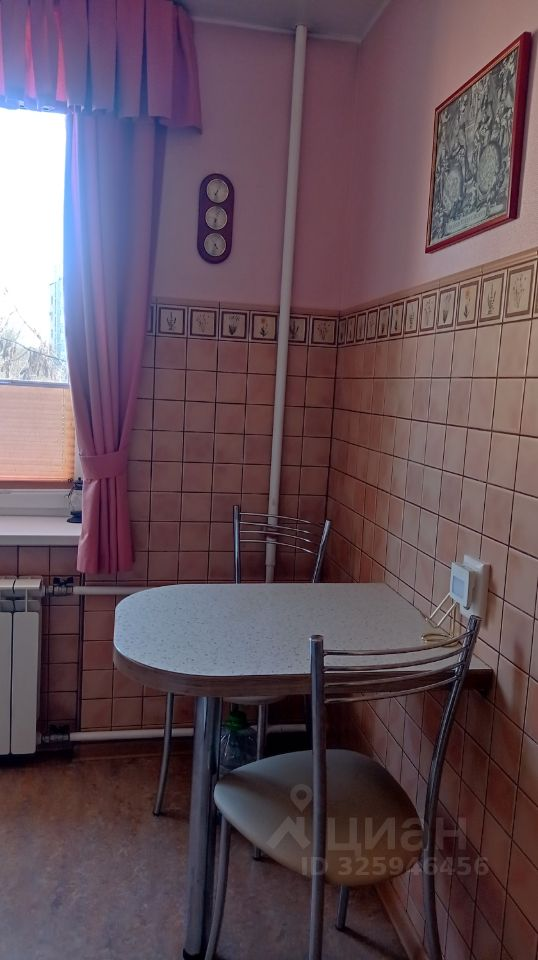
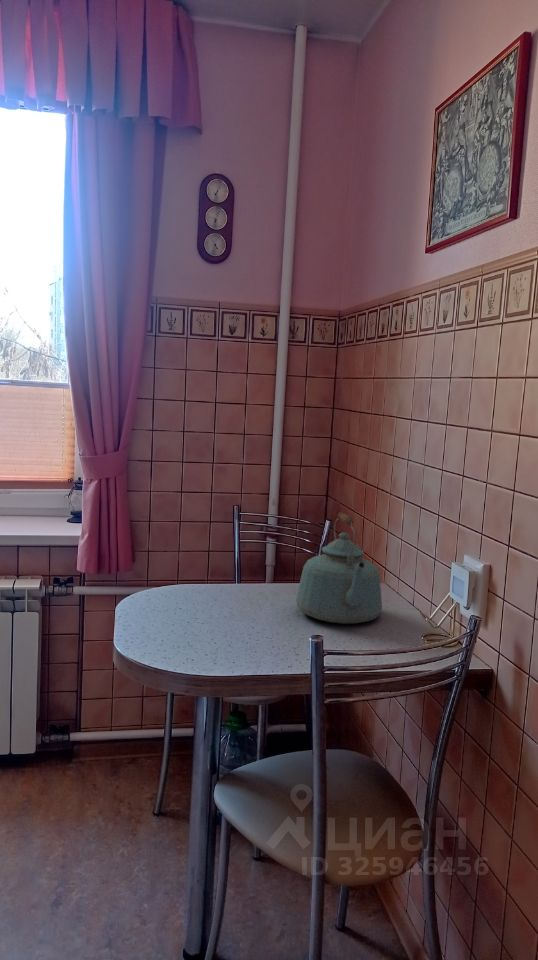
+ kettle (344, 566)
